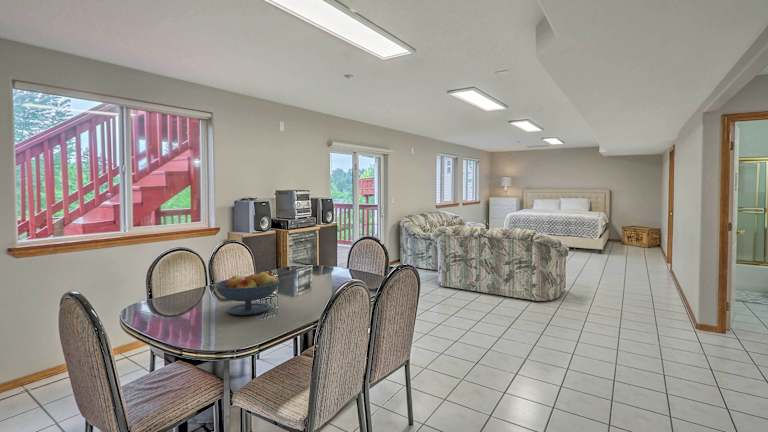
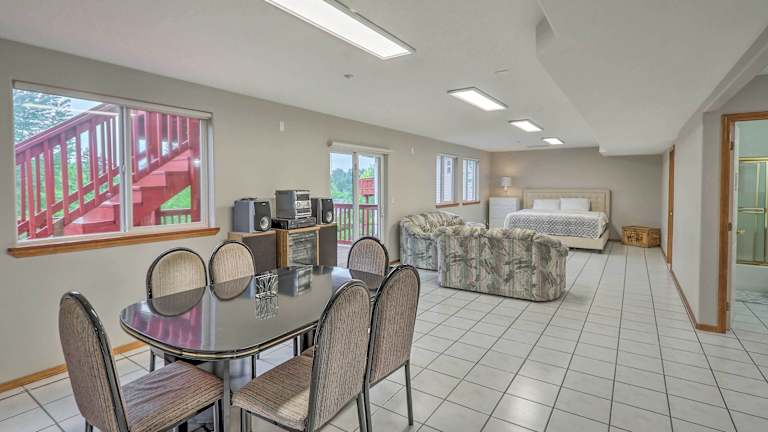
- fruit bowl (248, 291)
